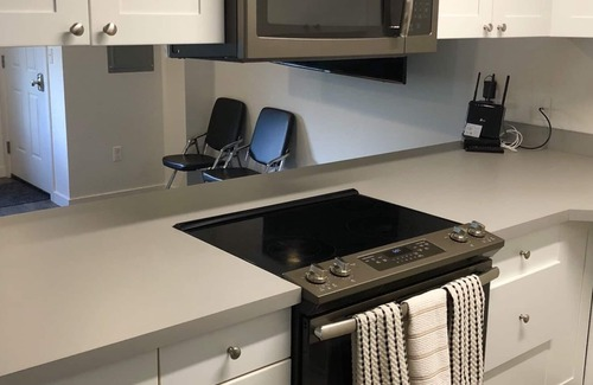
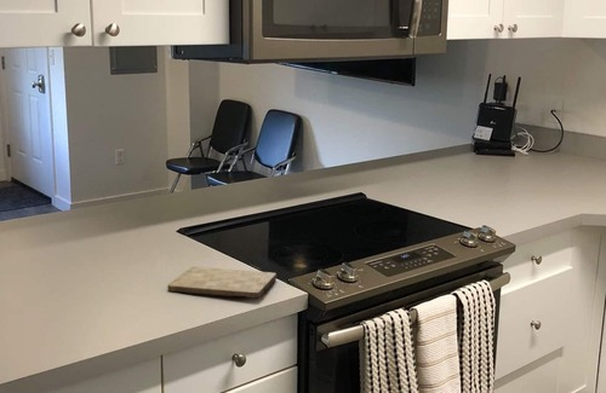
+ cutting board (223, 281)
